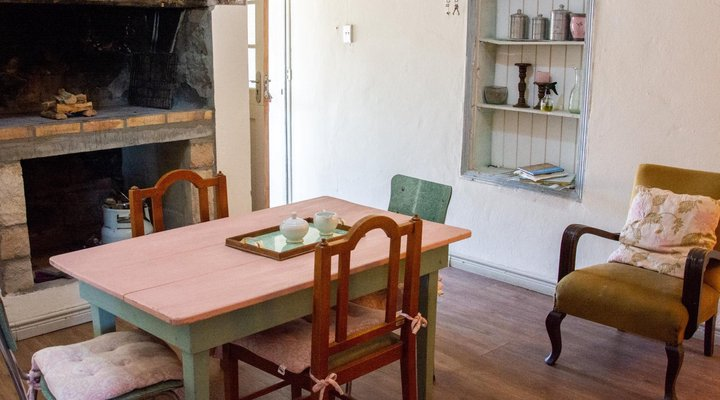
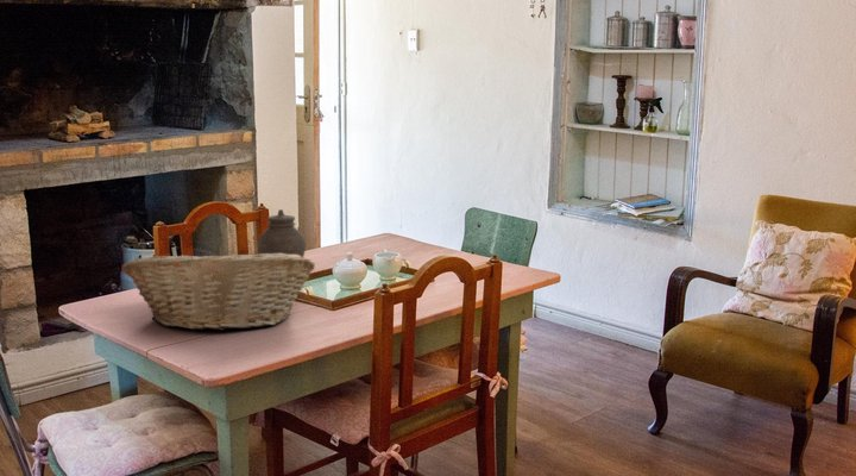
+ jar (281, 240)
+ fruit basket (220, 281)
